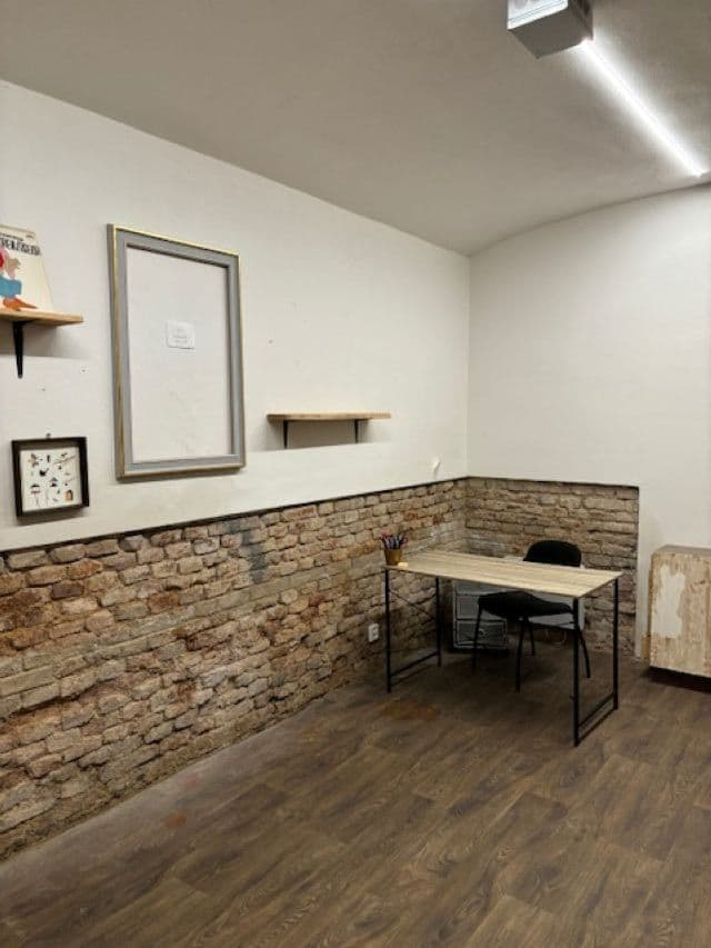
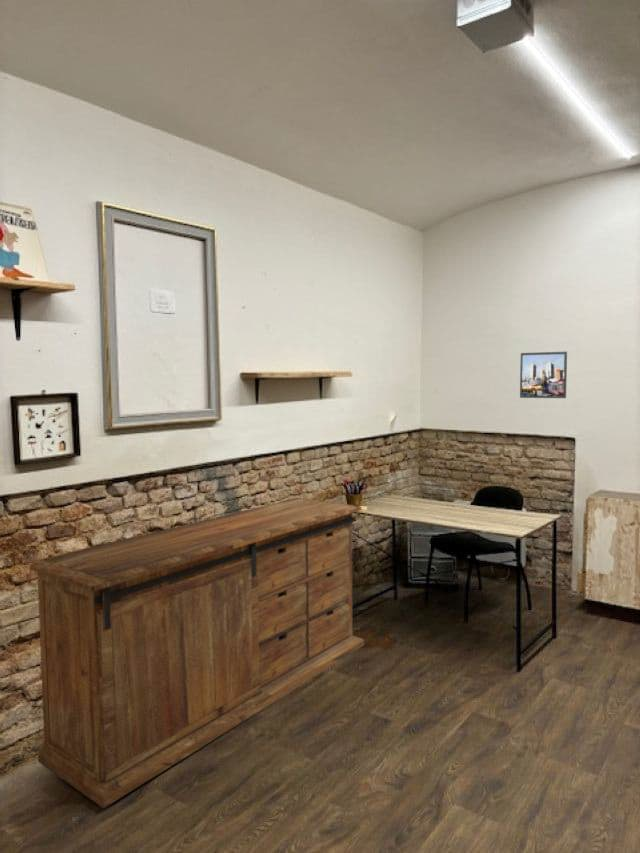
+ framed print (542, 375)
+ sideboard (228, 612)
